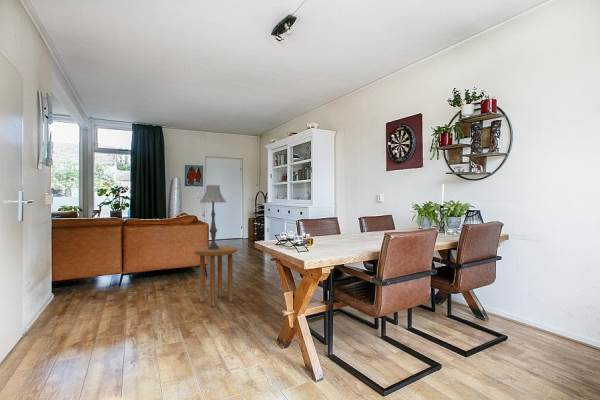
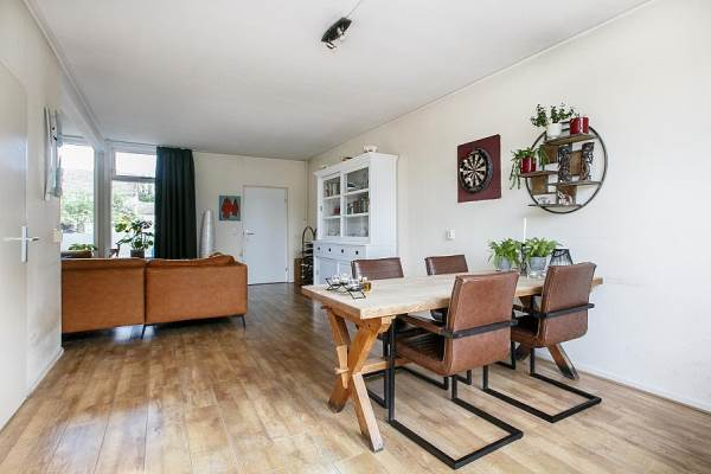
- table lamp (213, 216)
- side table (214, 274)
